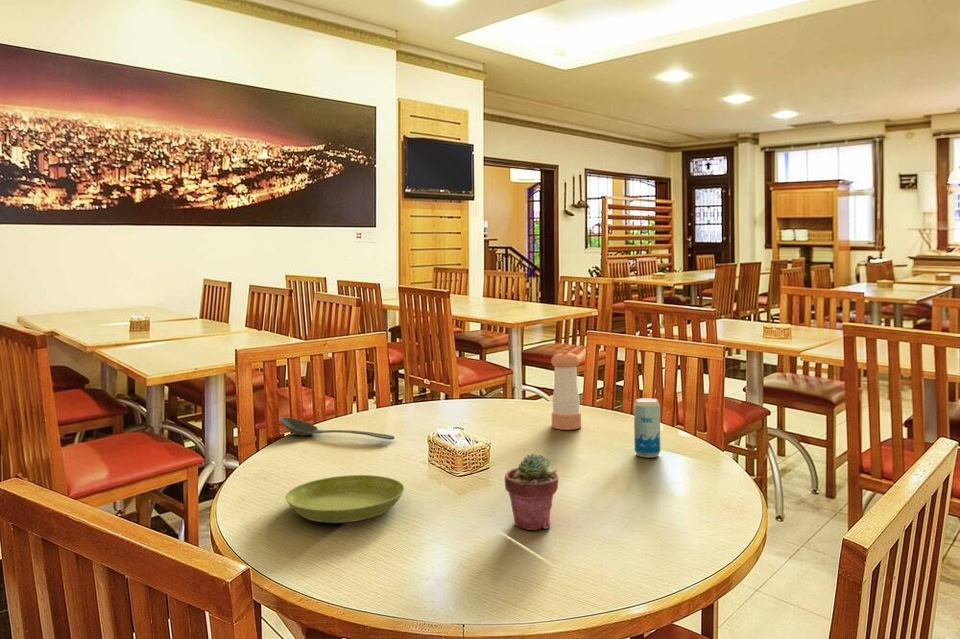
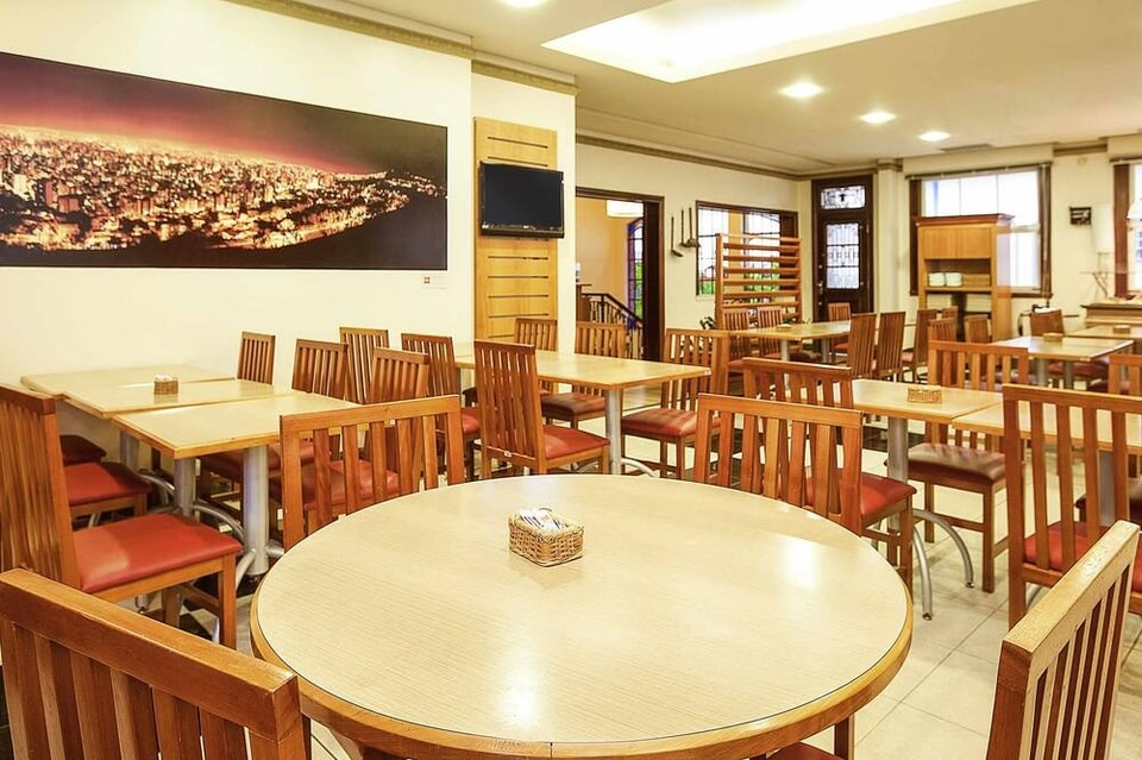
- saucer (346, 499)
- beverage can (647, 427)
- potted succulent (531, 489)
- pepper shaker (565, 388)
- stirrer (336, 430)
